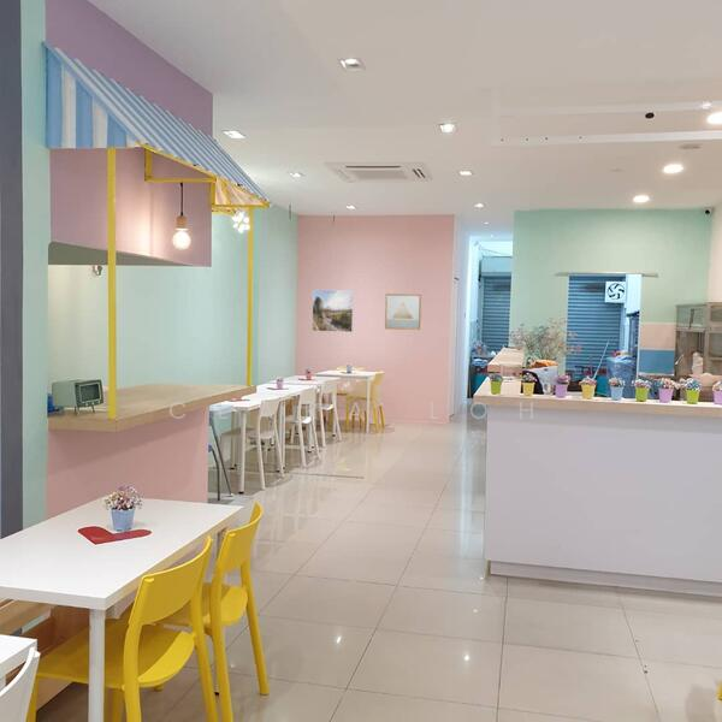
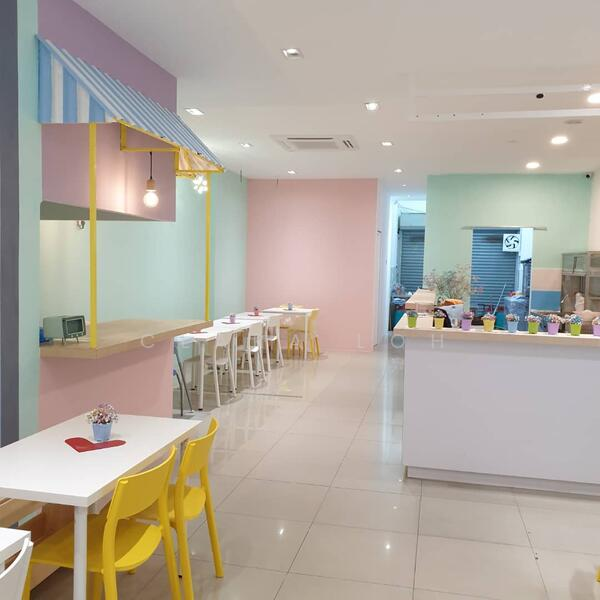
- wall art (402, 312)
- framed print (332, 310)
